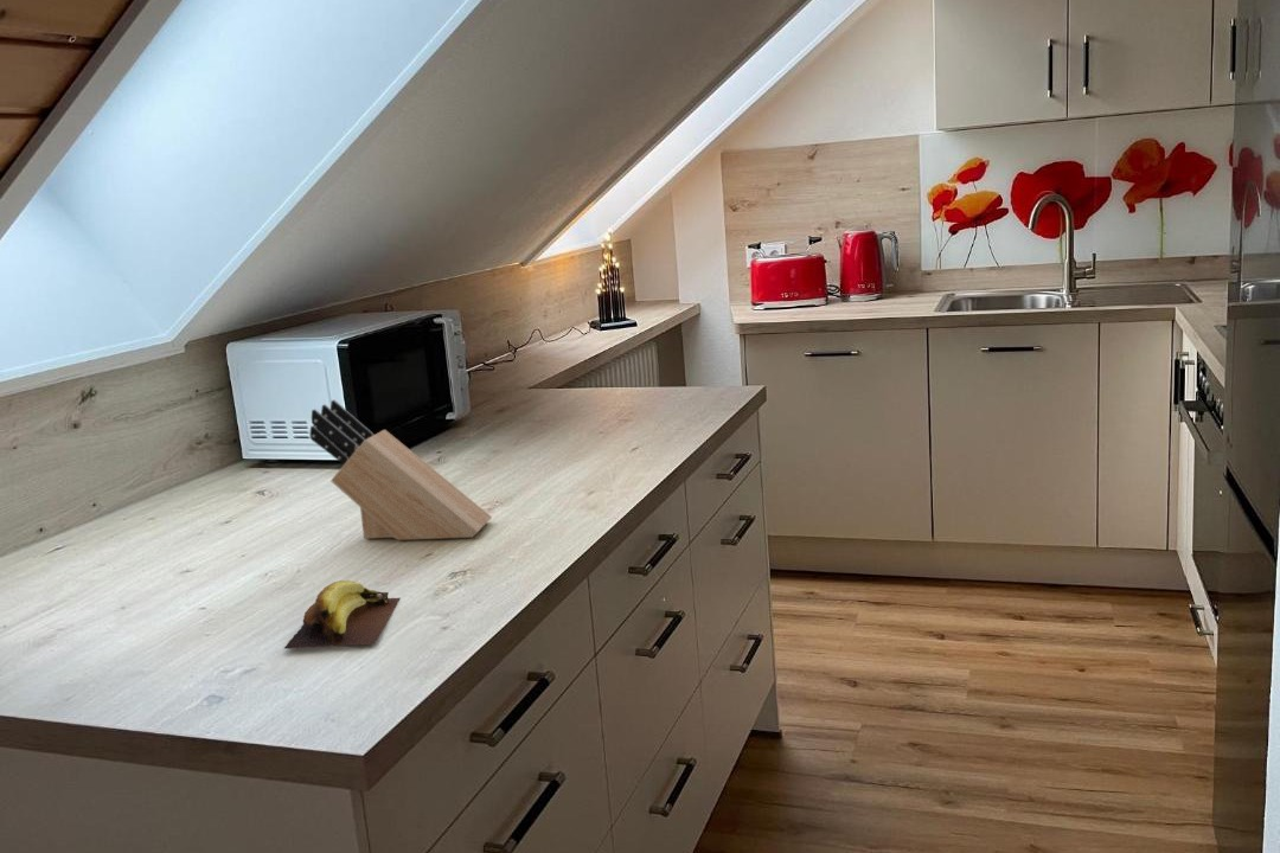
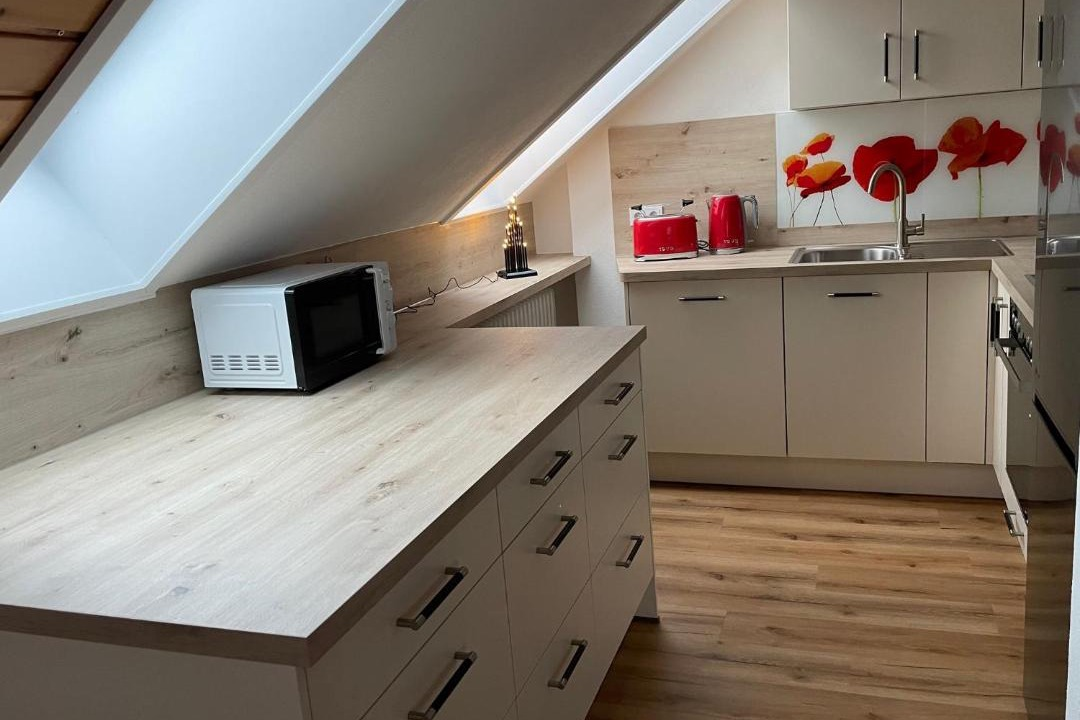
- banana (343, 605)
- knife block (397, 467)
